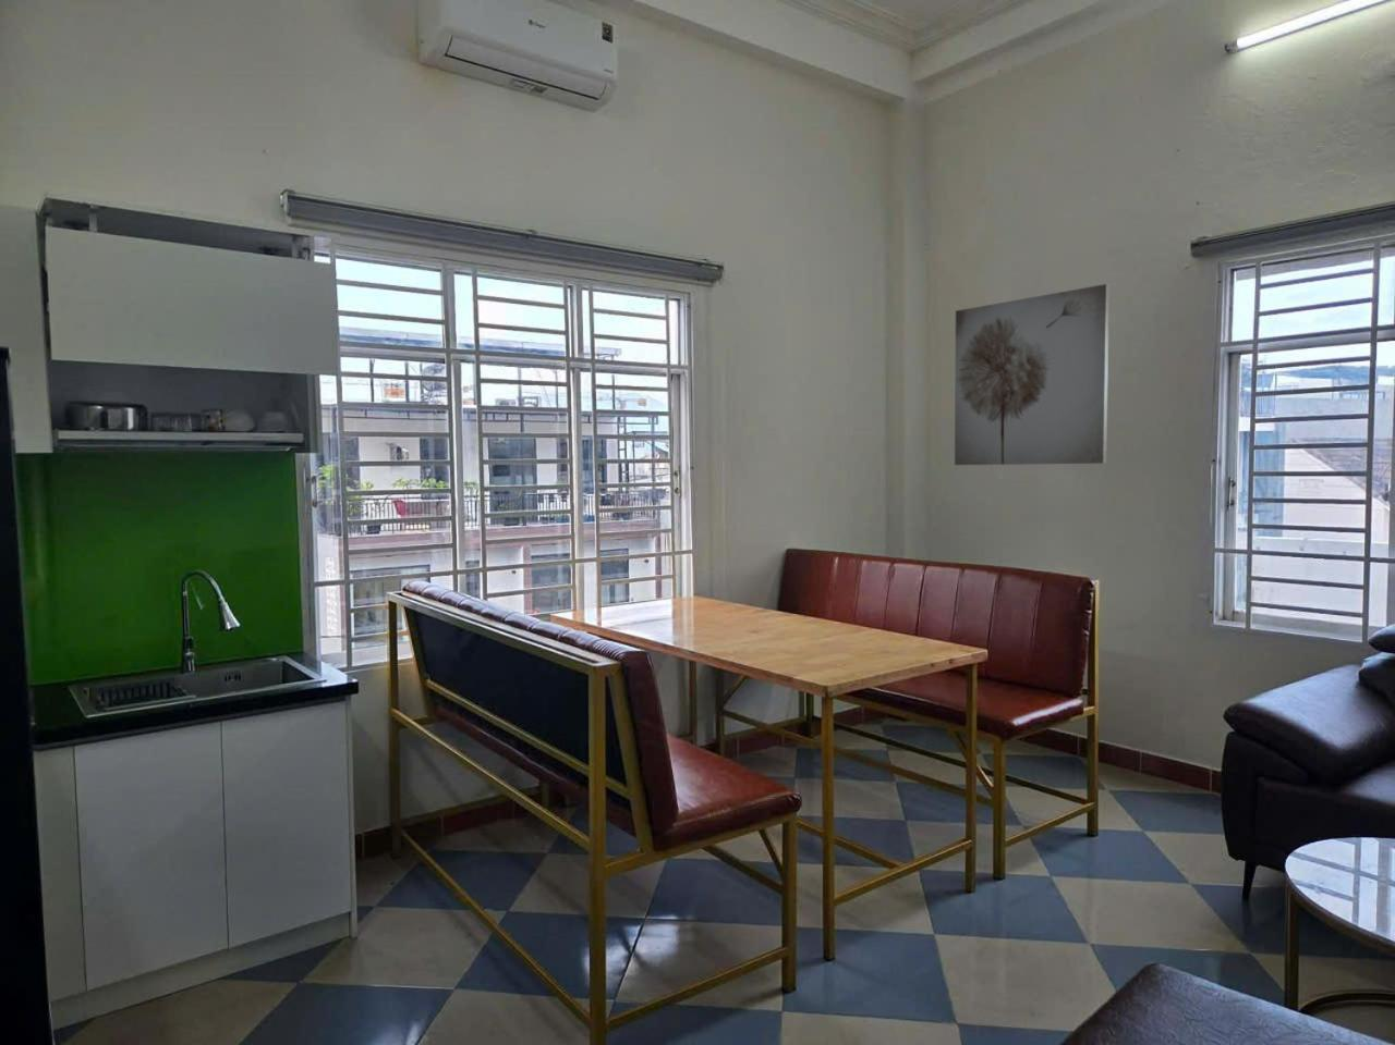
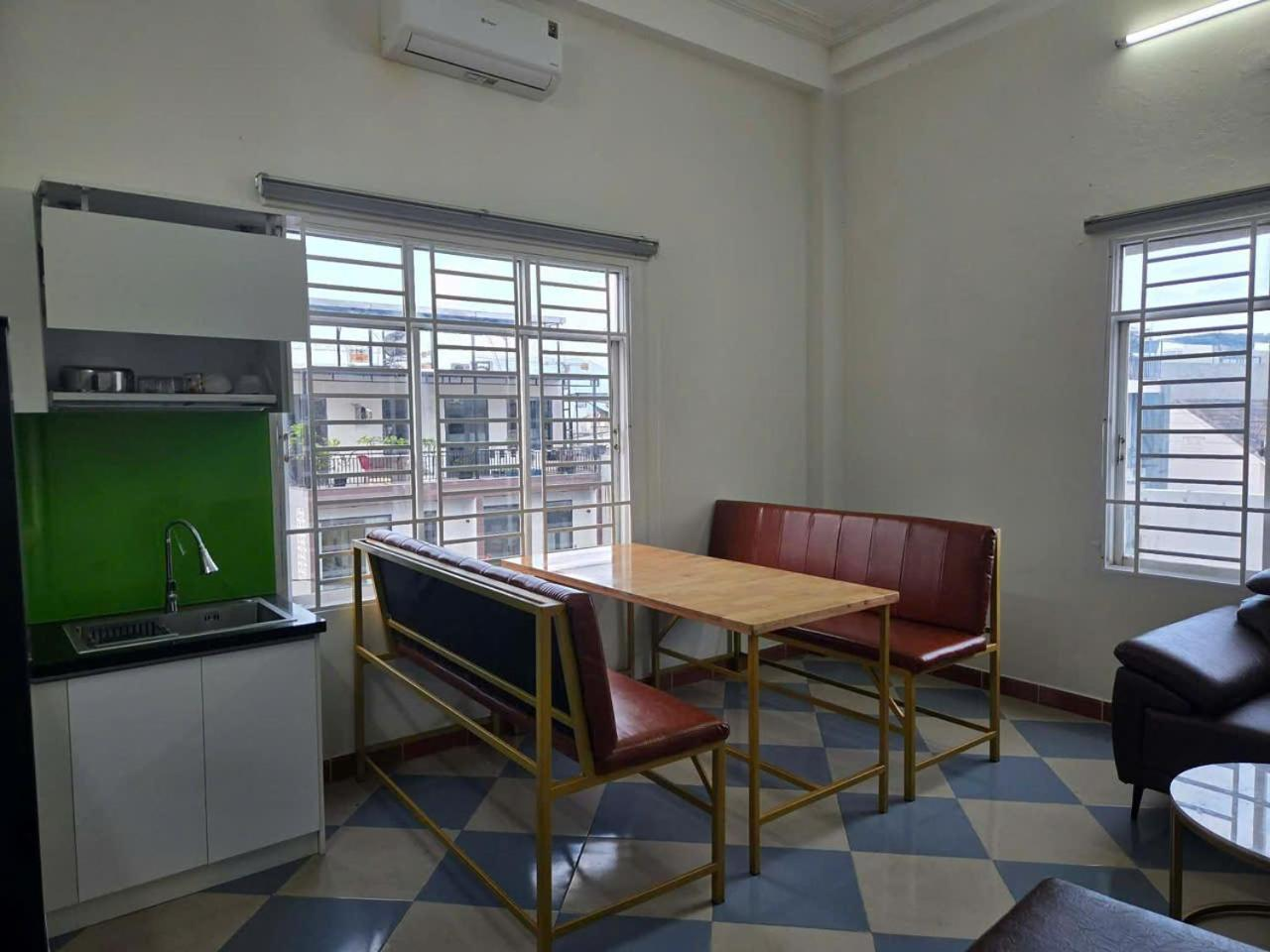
- wall art (1026, 381)
